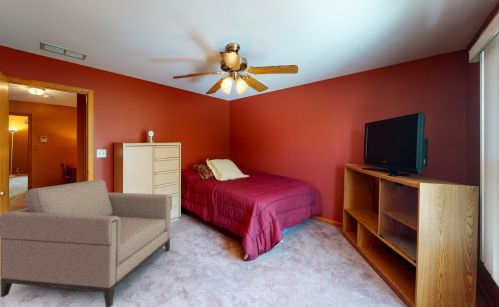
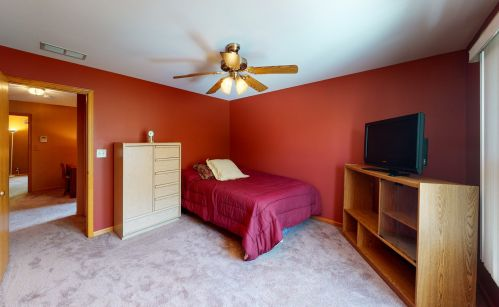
- chair (102, 226)
